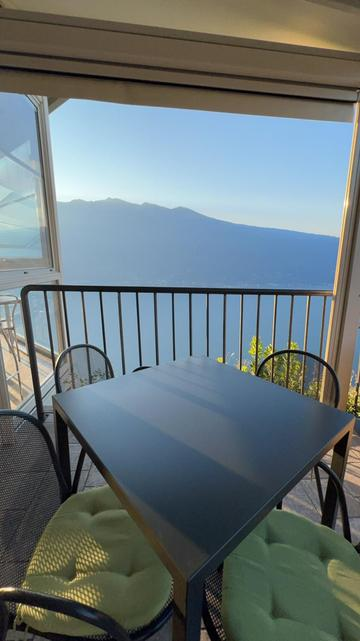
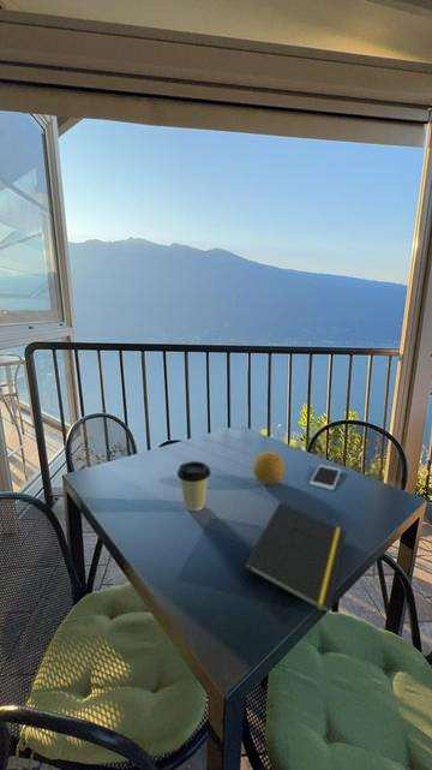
+ coffee cup (194, 485)
+ smartphone (325, 476)
+ notepad (299, 548)
+ fruit (268, 467)
